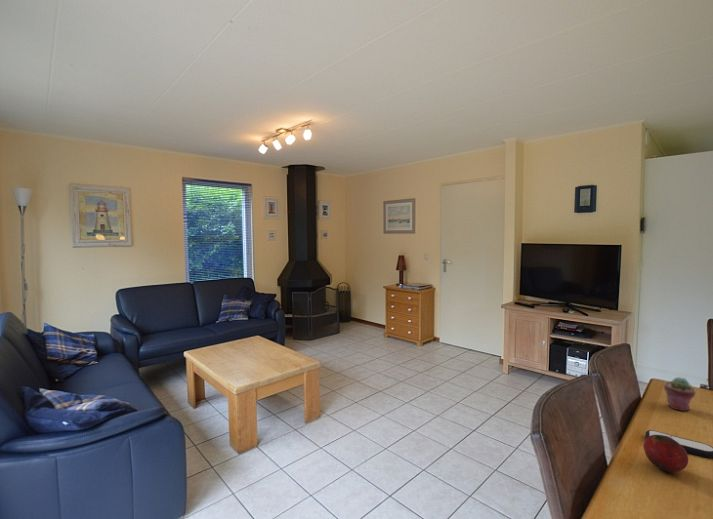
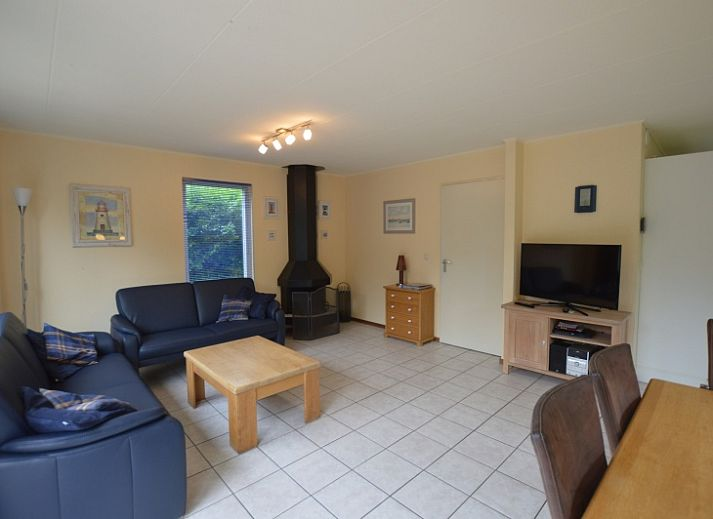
- fruit (665, 451)
- potted succulent (679, 392)
- remote control (679, 443)
